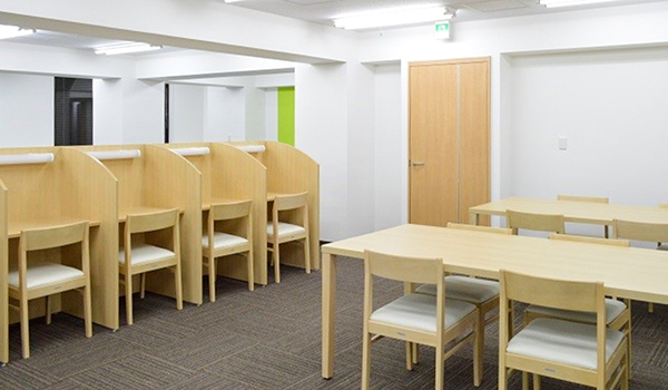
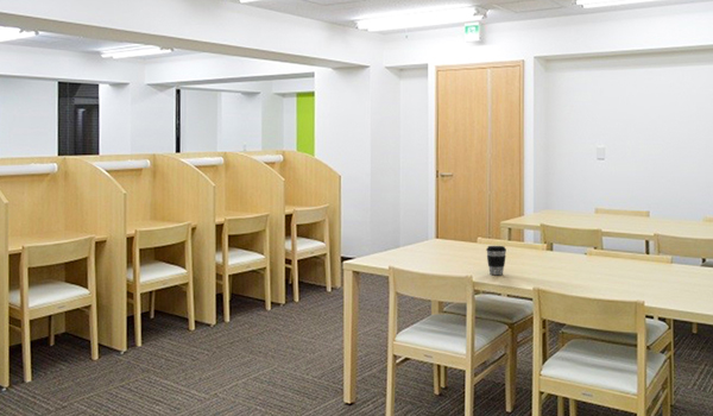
+ coffee cup (496, 259)
